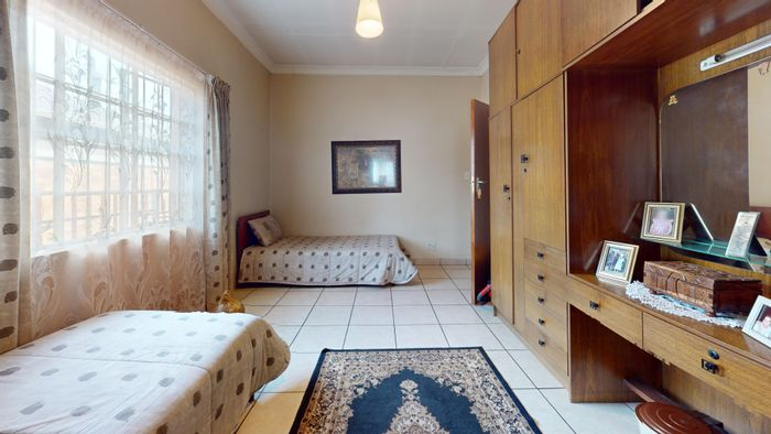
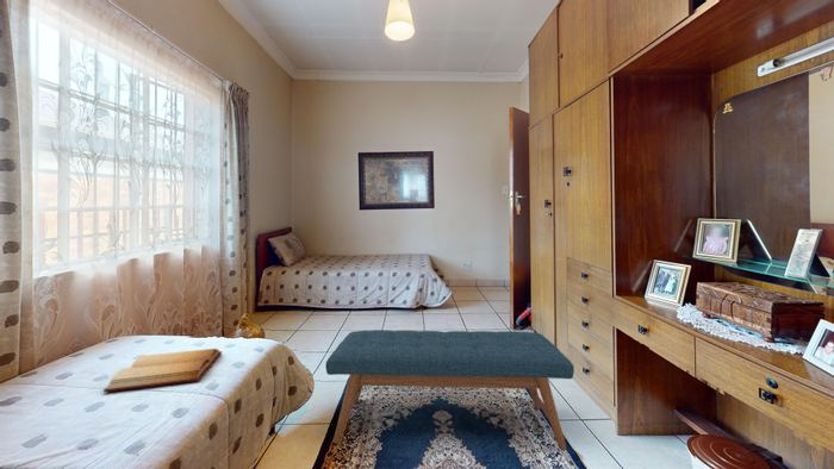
+ bible (170, 364)
+ bench (446, 381)
